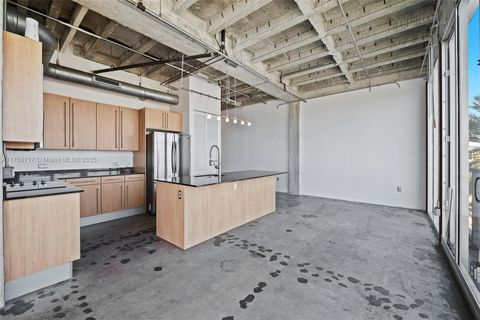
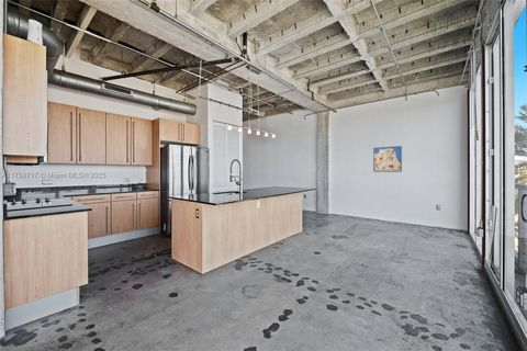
+ wall art (386, 159)
